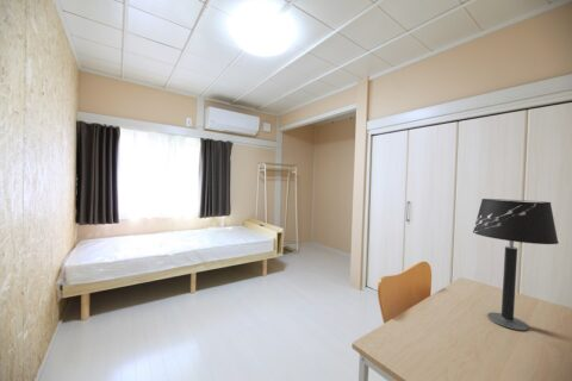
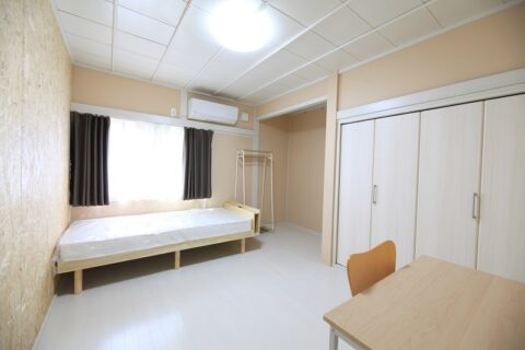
- table lamp (510, 261)
